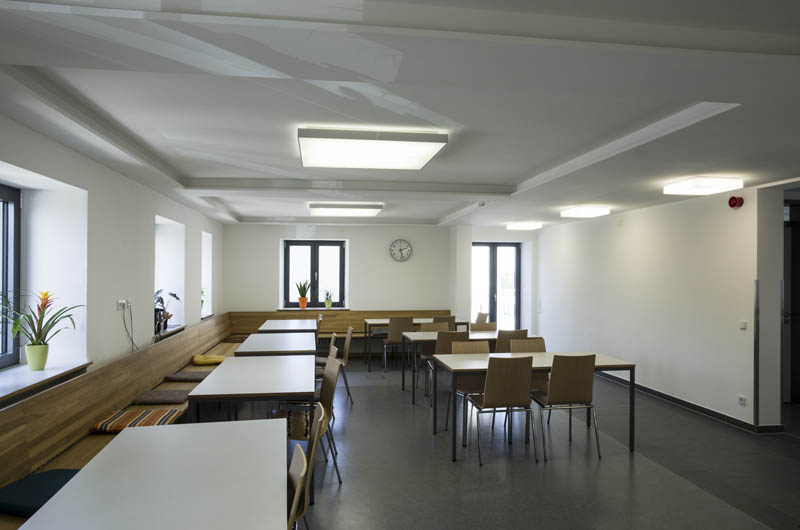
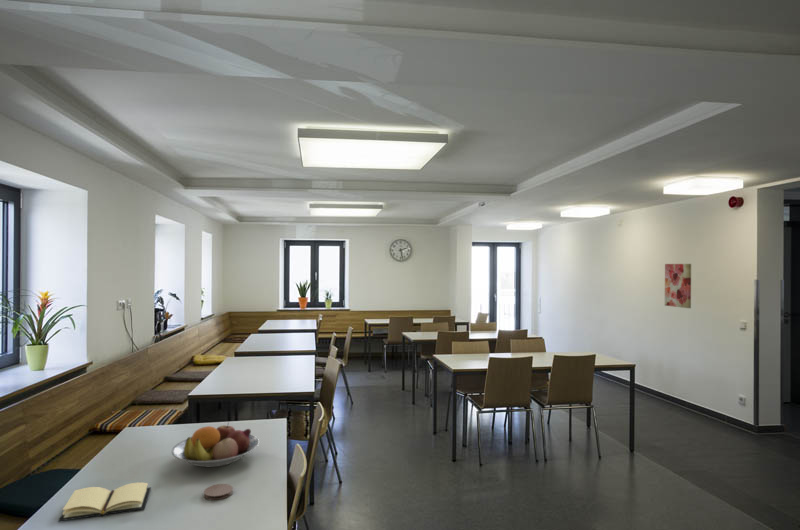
+ coaster (218, 491)
+ wall art (677, 285)
+ fruit bowl (216, 442)
+ book (107, 499)
